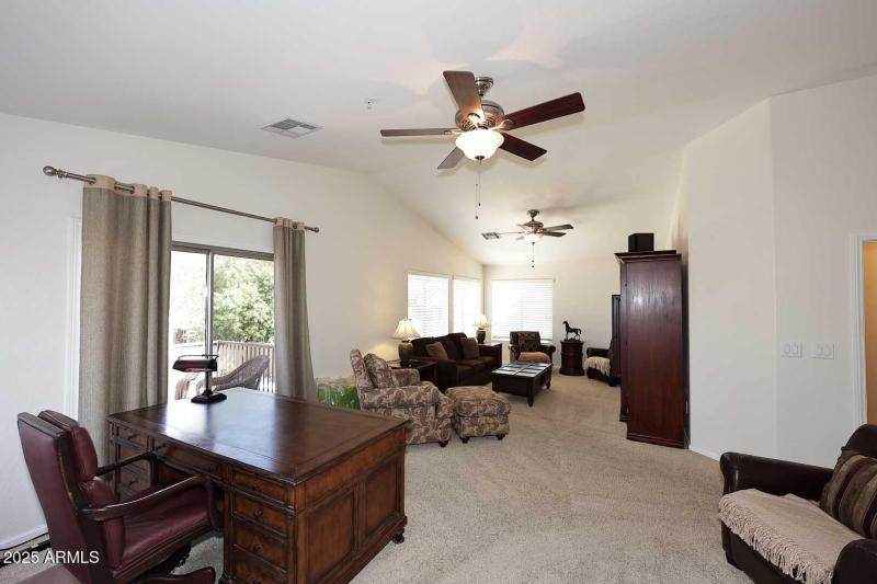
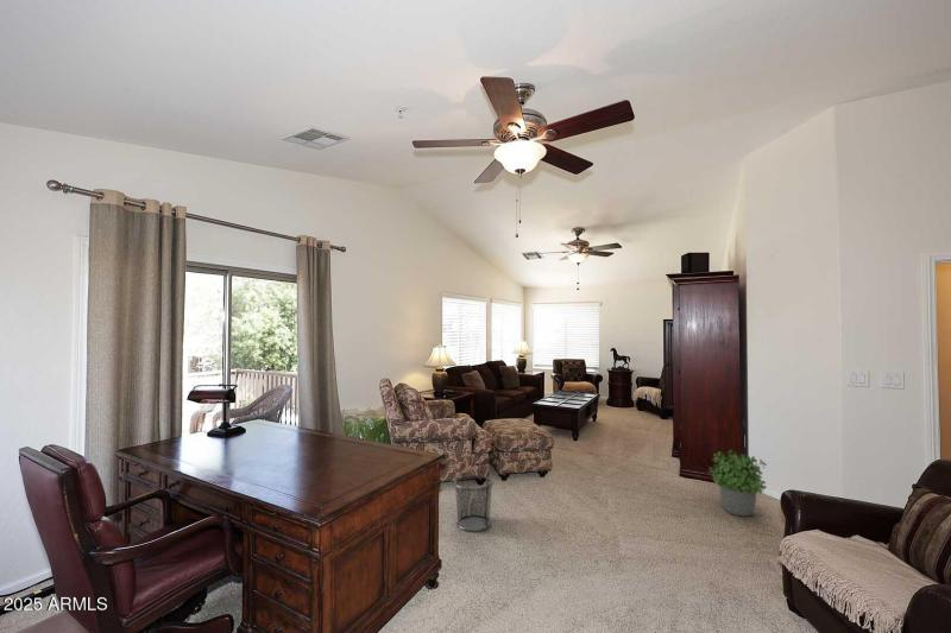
+ potted plant (735, 480)
+ waste bin (473, 501)
